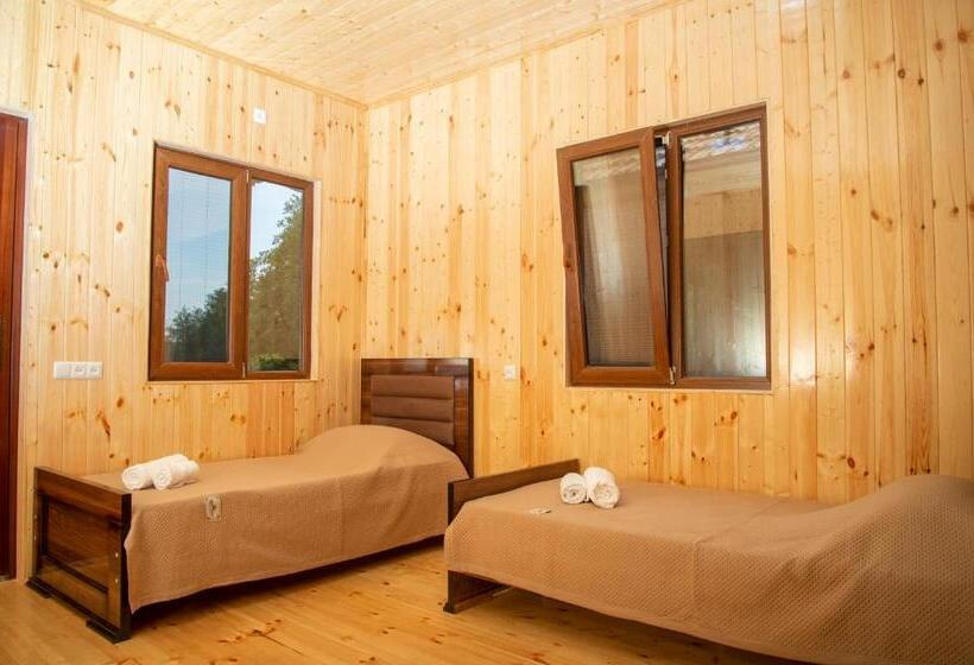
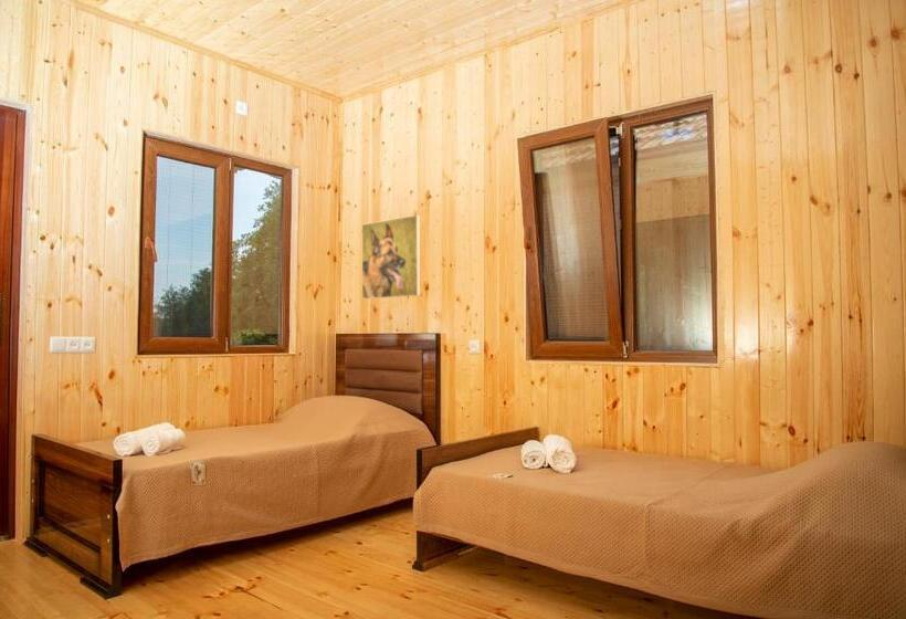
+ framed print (389, 259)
